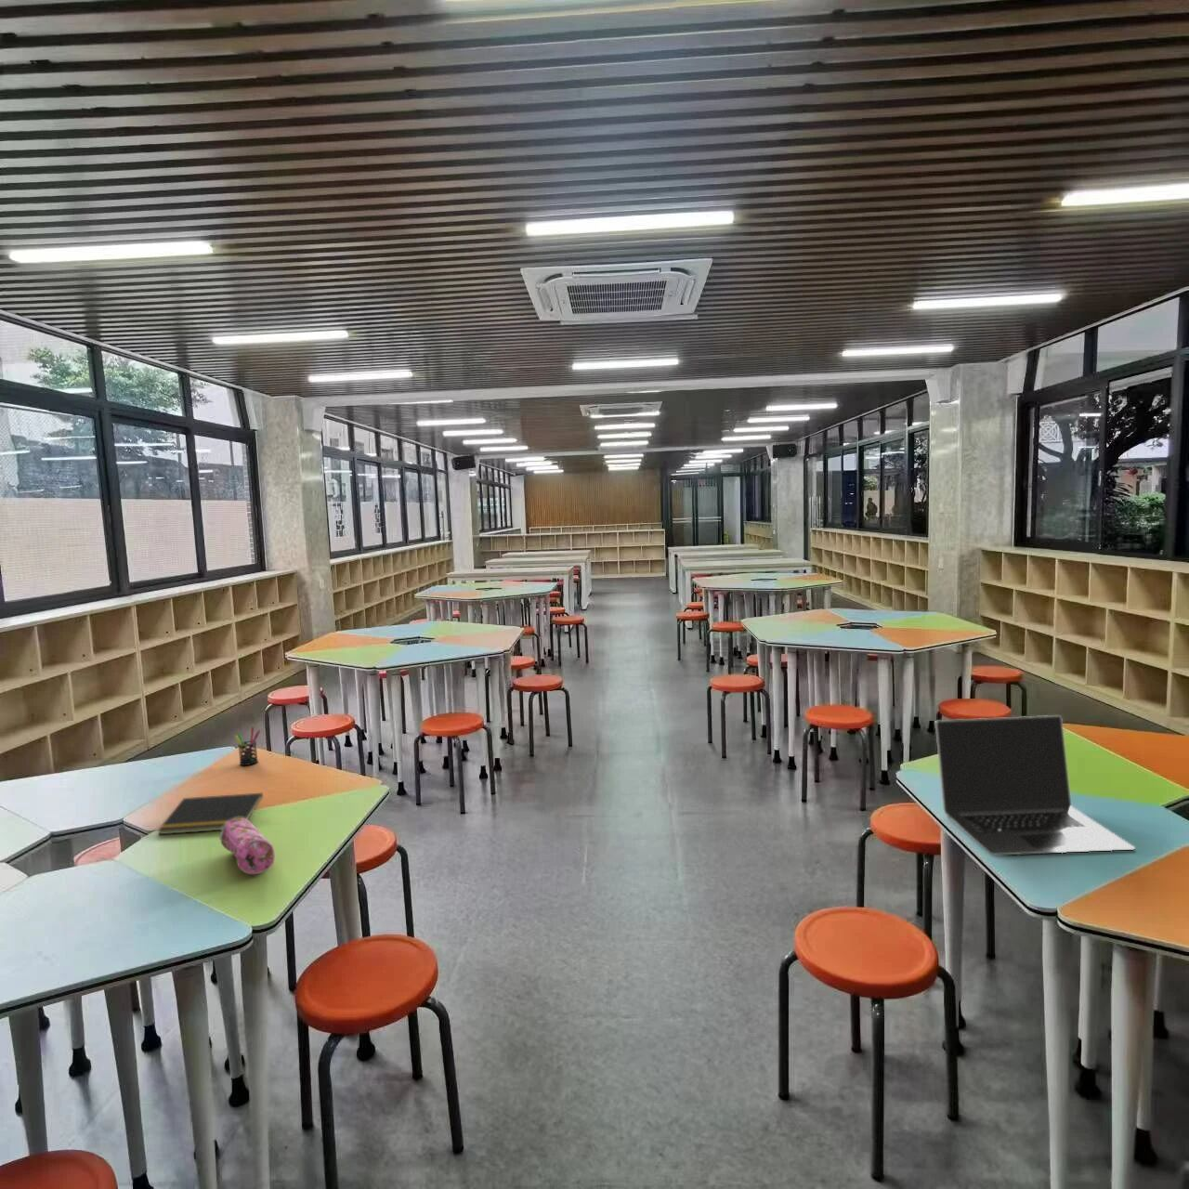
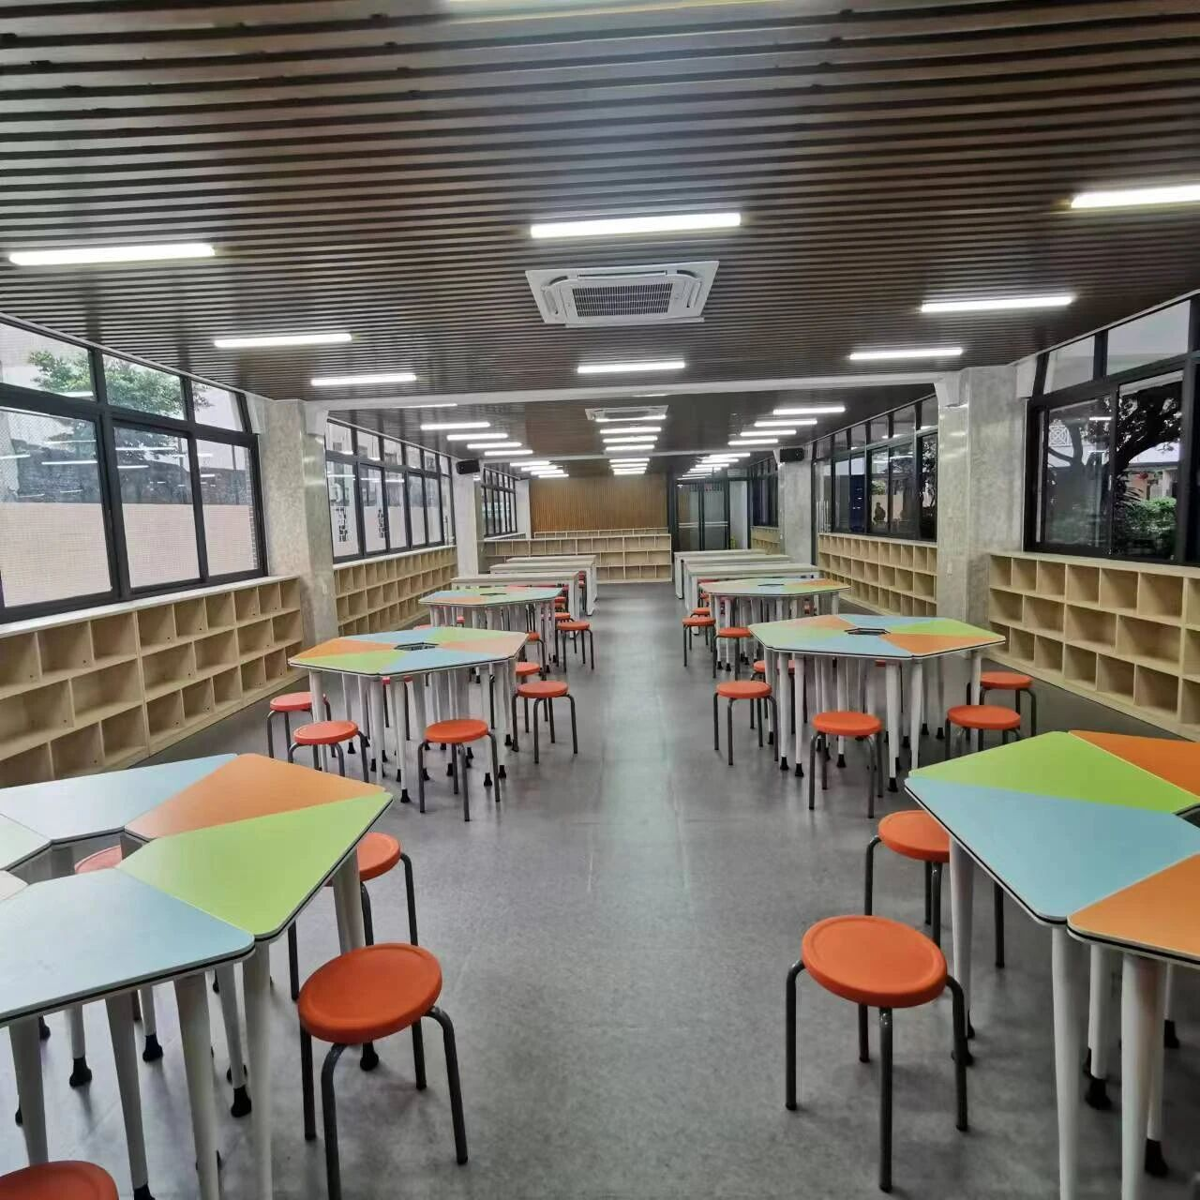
- pencil case (246, 844)
- notepad (212, 812)
- pen holder (246, 745)
- laptop (1028, 781)
